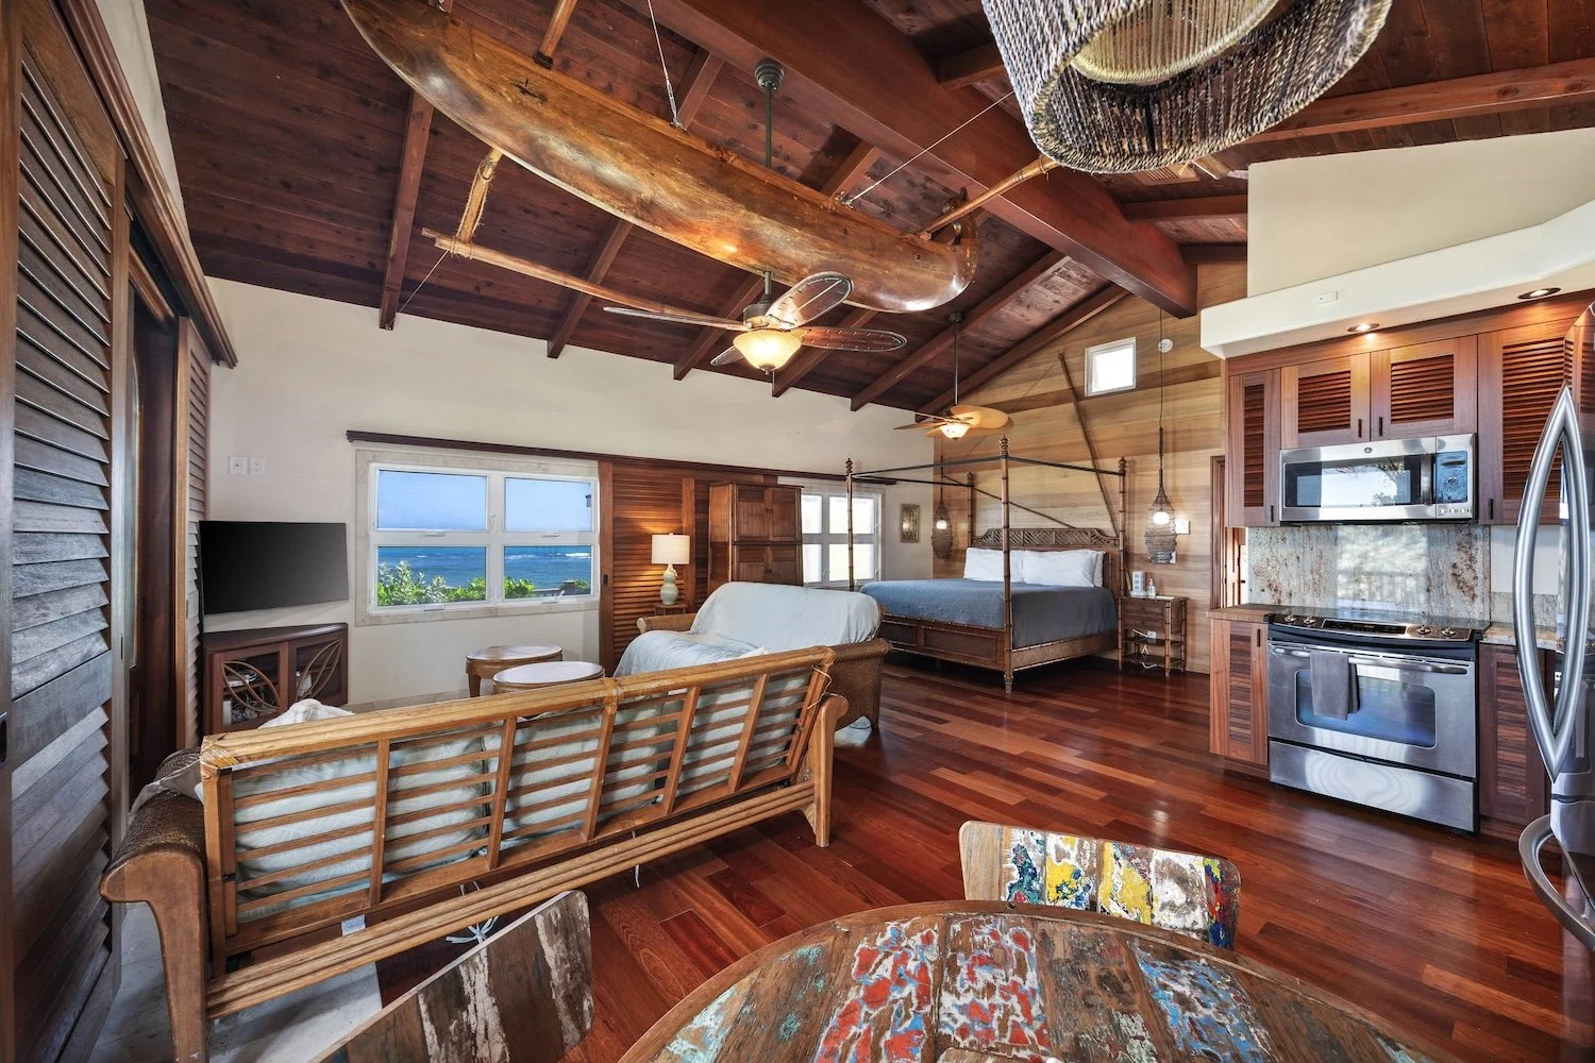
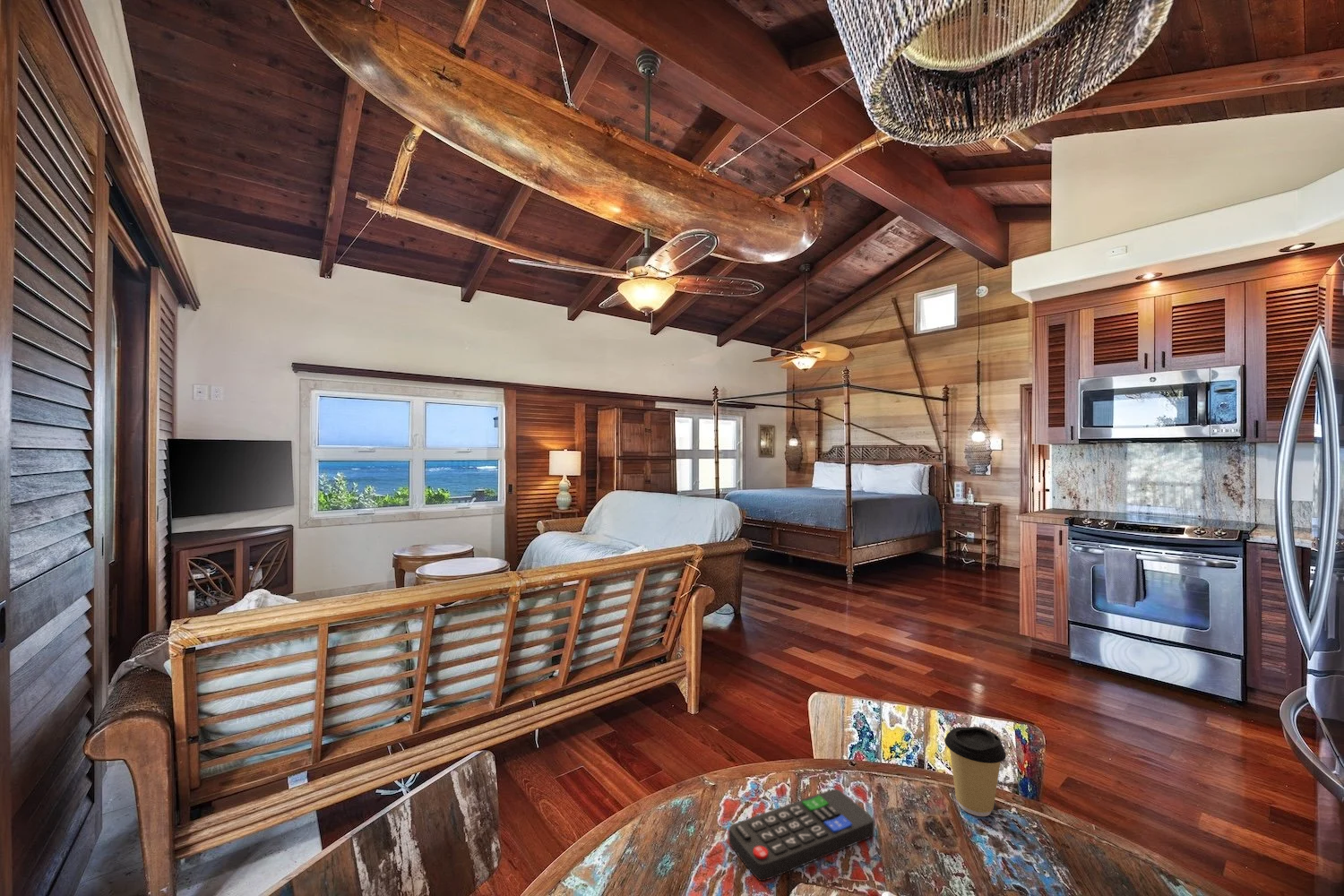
+ coffee cup (974, 771)
+ remote control (802, 829)
